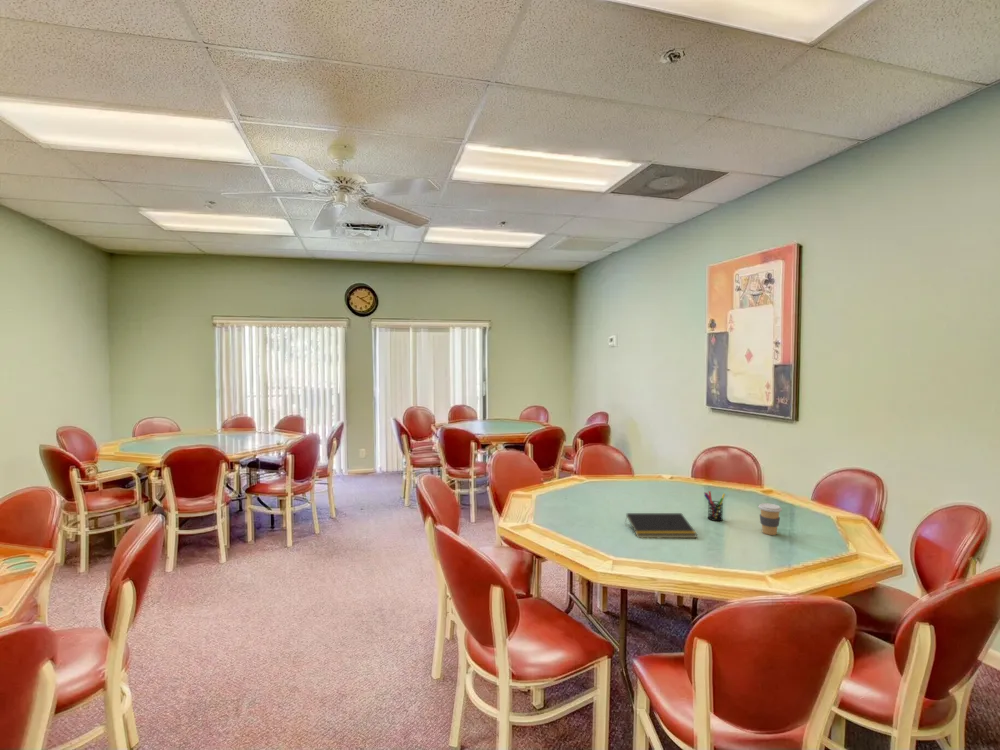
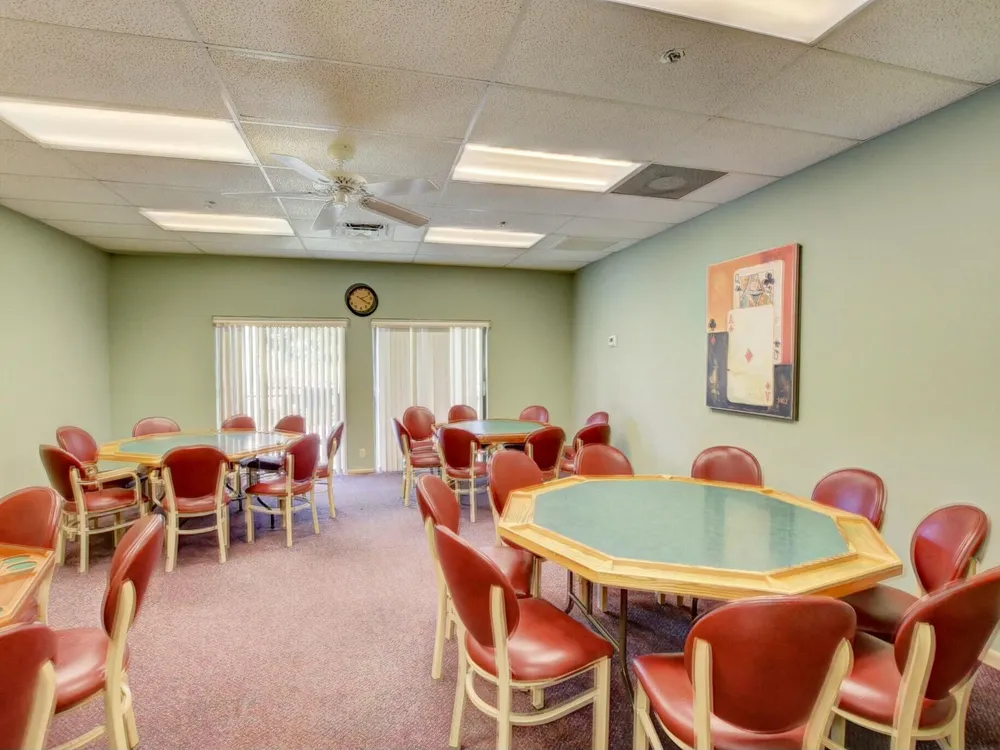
- coffee cup (769, 519)
- notepad (660, 525)
- pen holder (715, 505)
